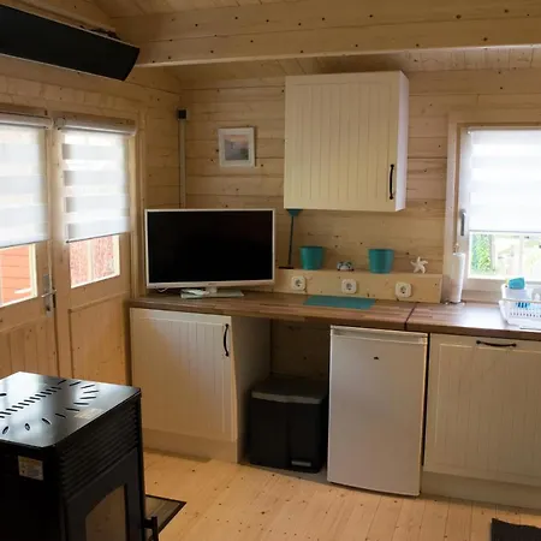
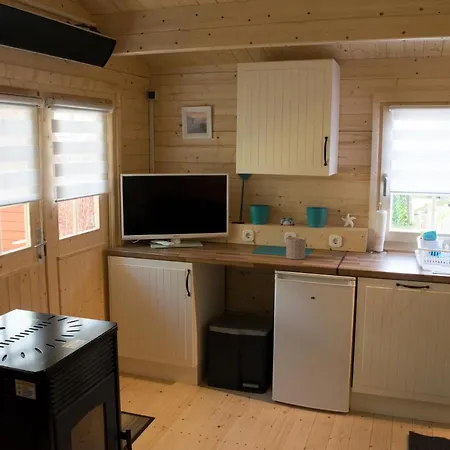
+ cup (295, 247)
